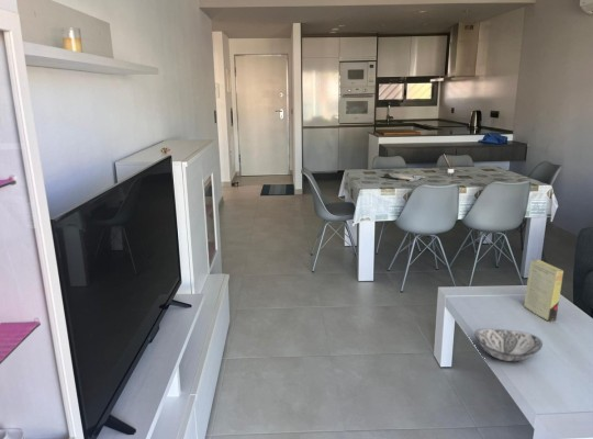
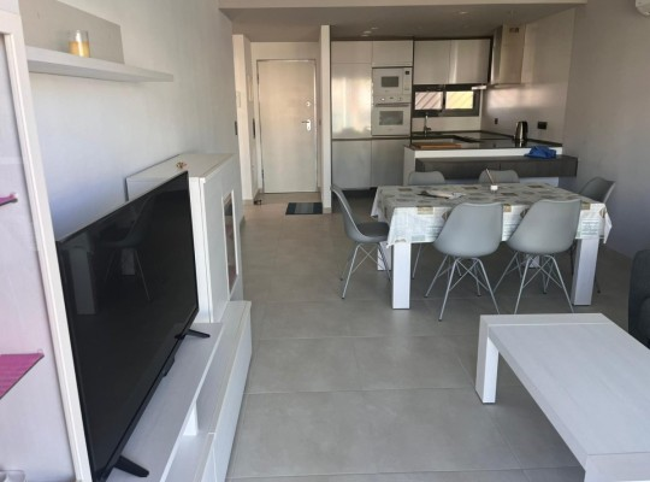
- decorative bowl (506, 347)
- book (542, 289)
